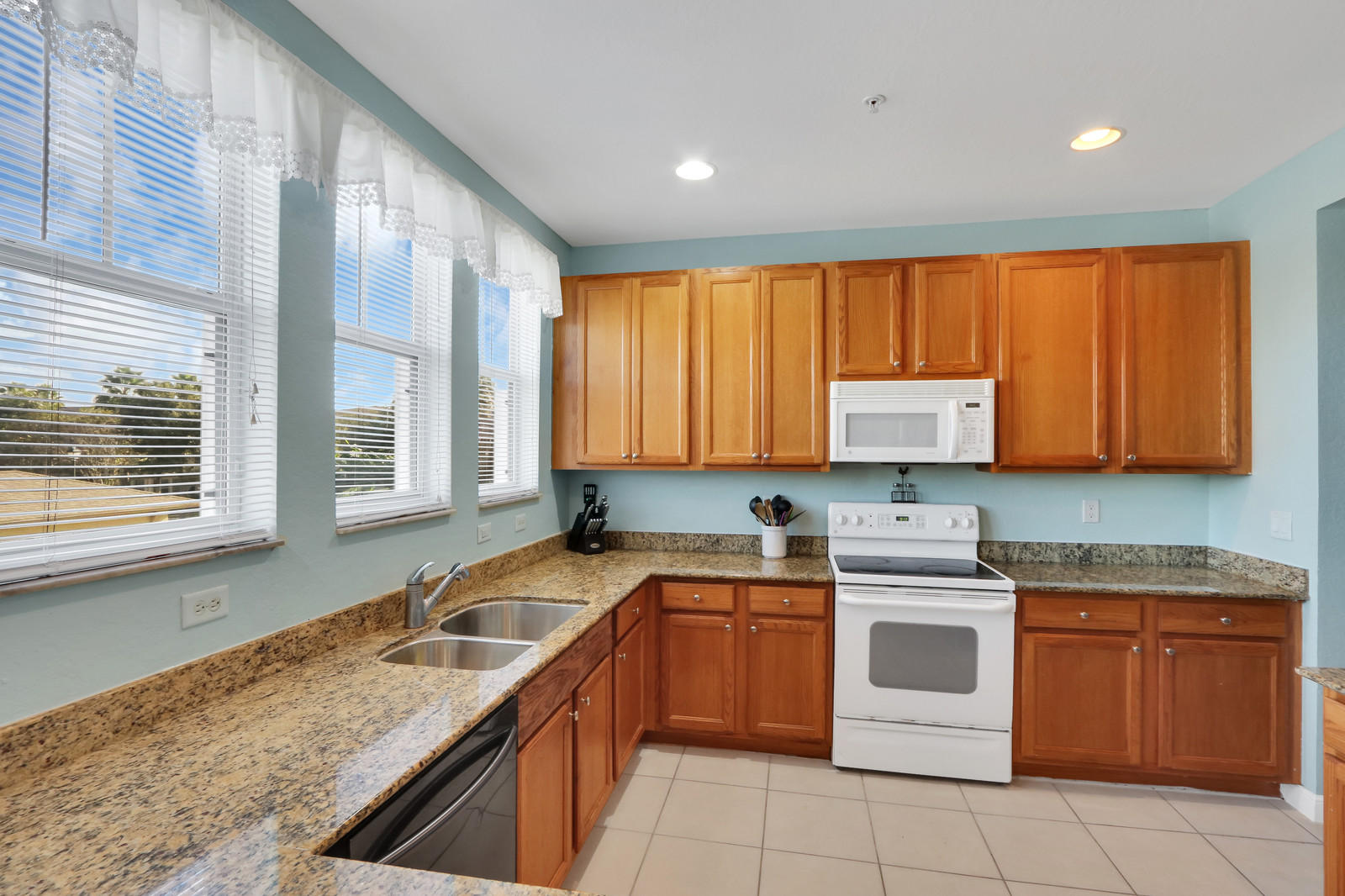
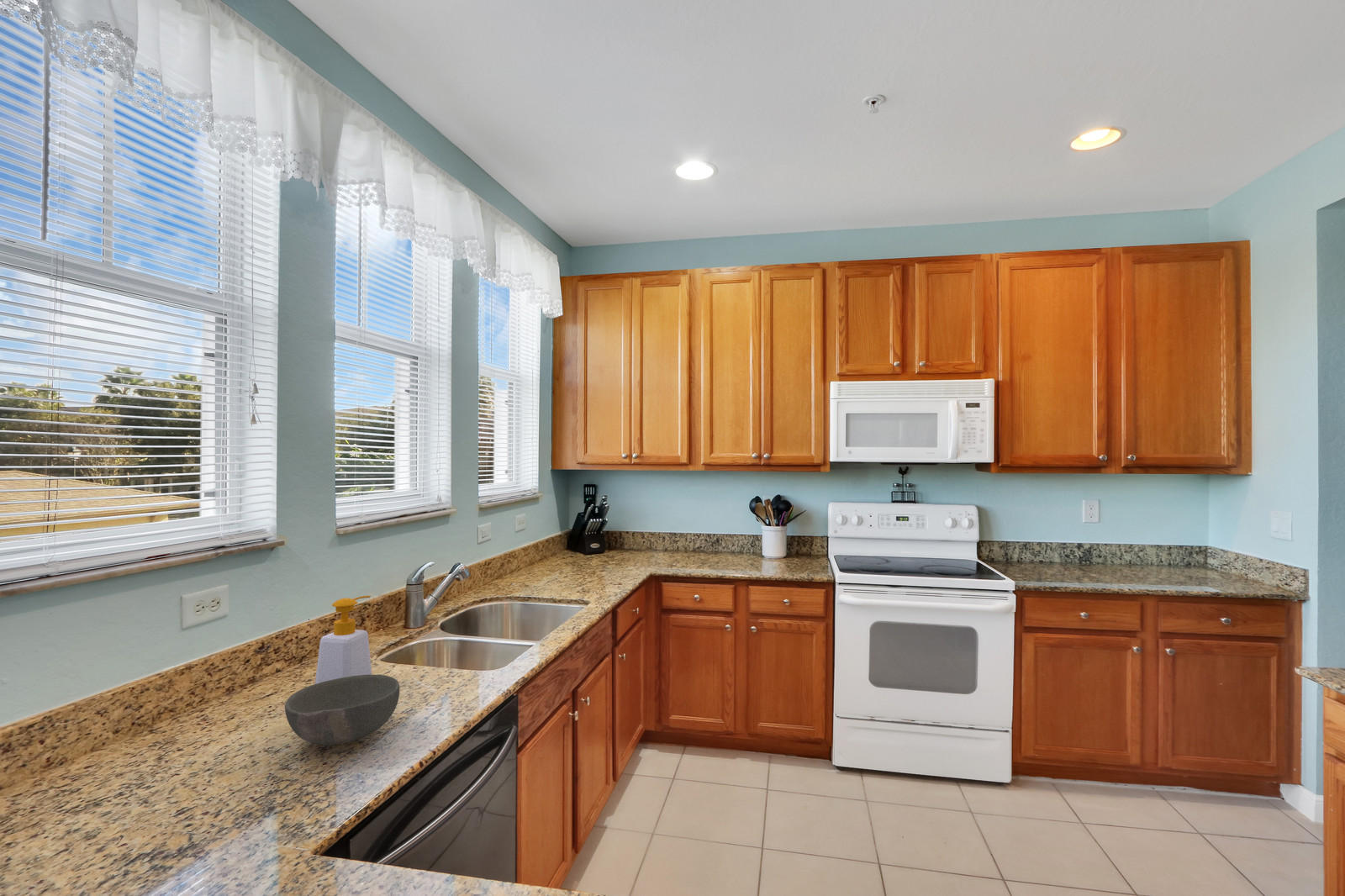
+ bowl (344, 714)
+ soap bottle (351, 642)
